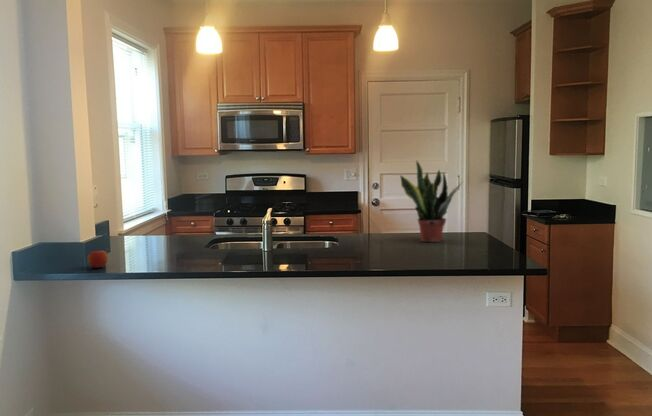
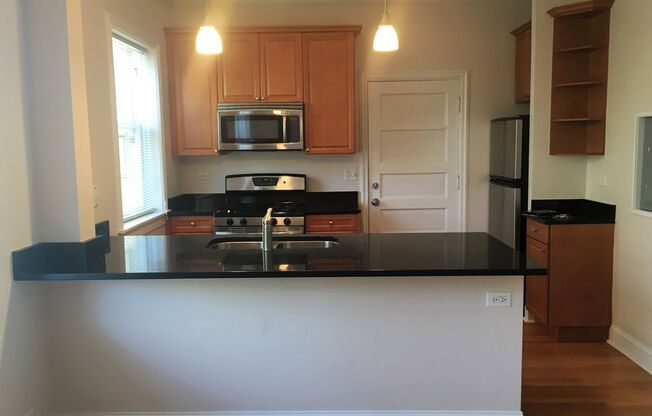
- apple (97, 258)
- potted plant (429, 200)
